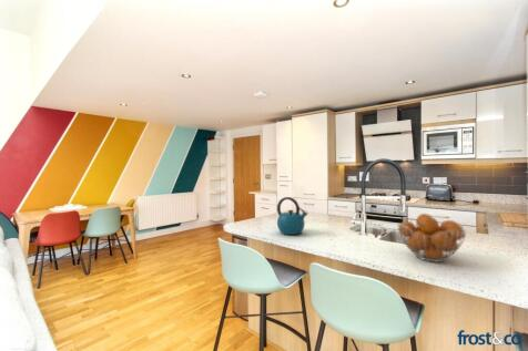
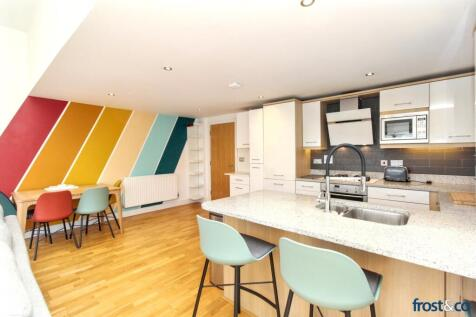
- fruit basket (429, 236)
- kettle (292, 215)
